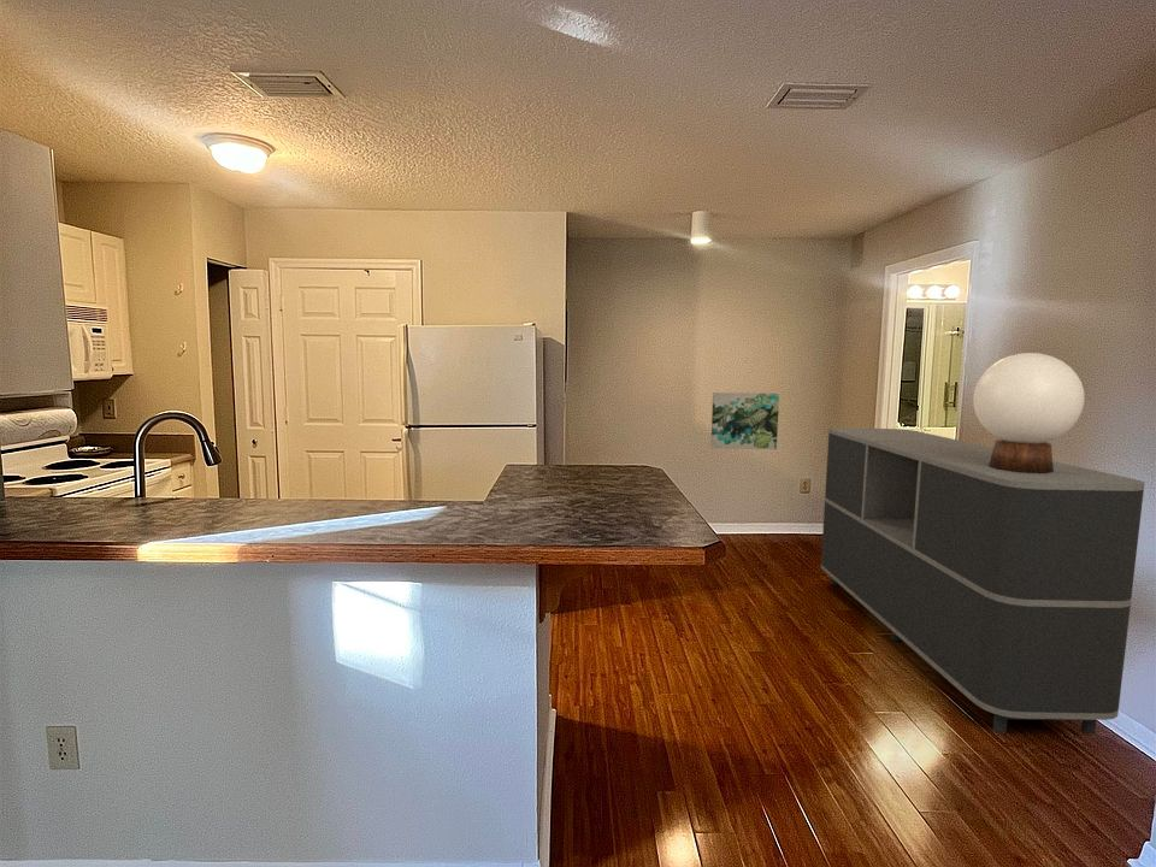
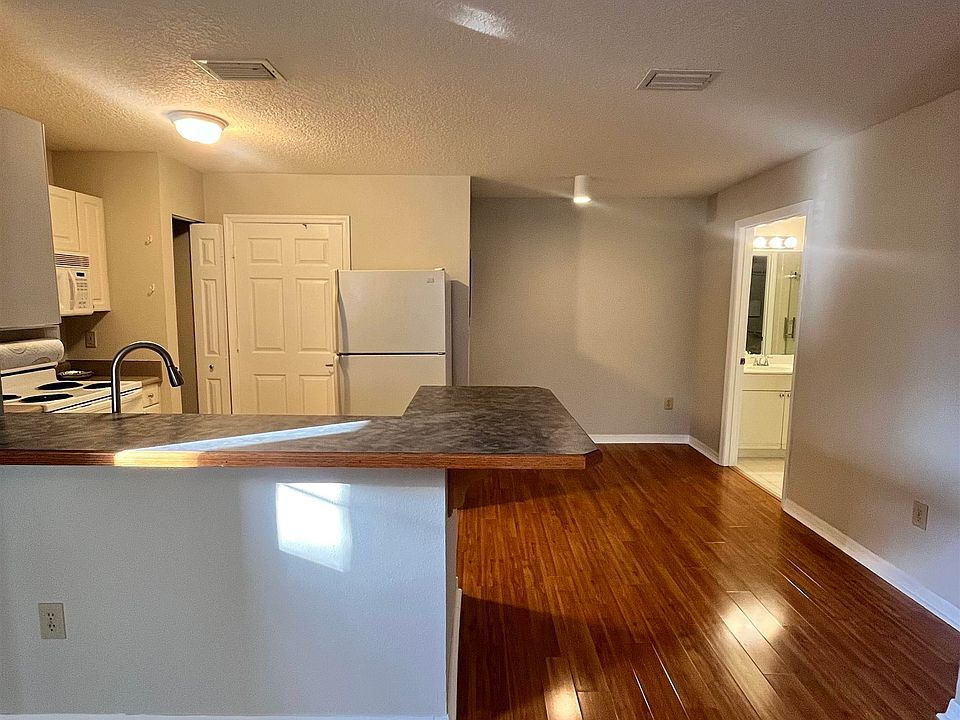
- table lamp (1025, 411)
- sideboard (937, 545)
- wall art (744, 420)
